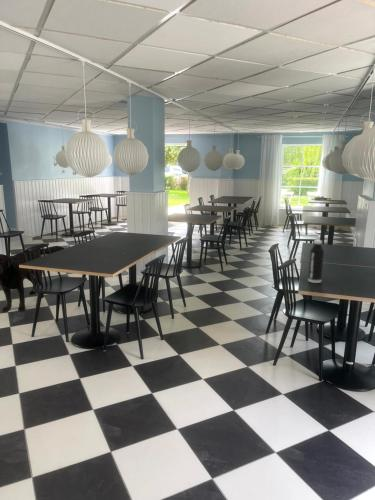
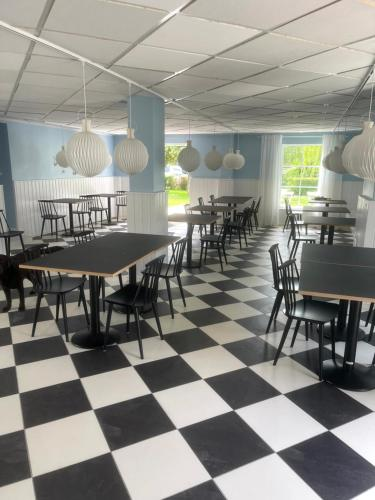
- water bottle (316, 261)
